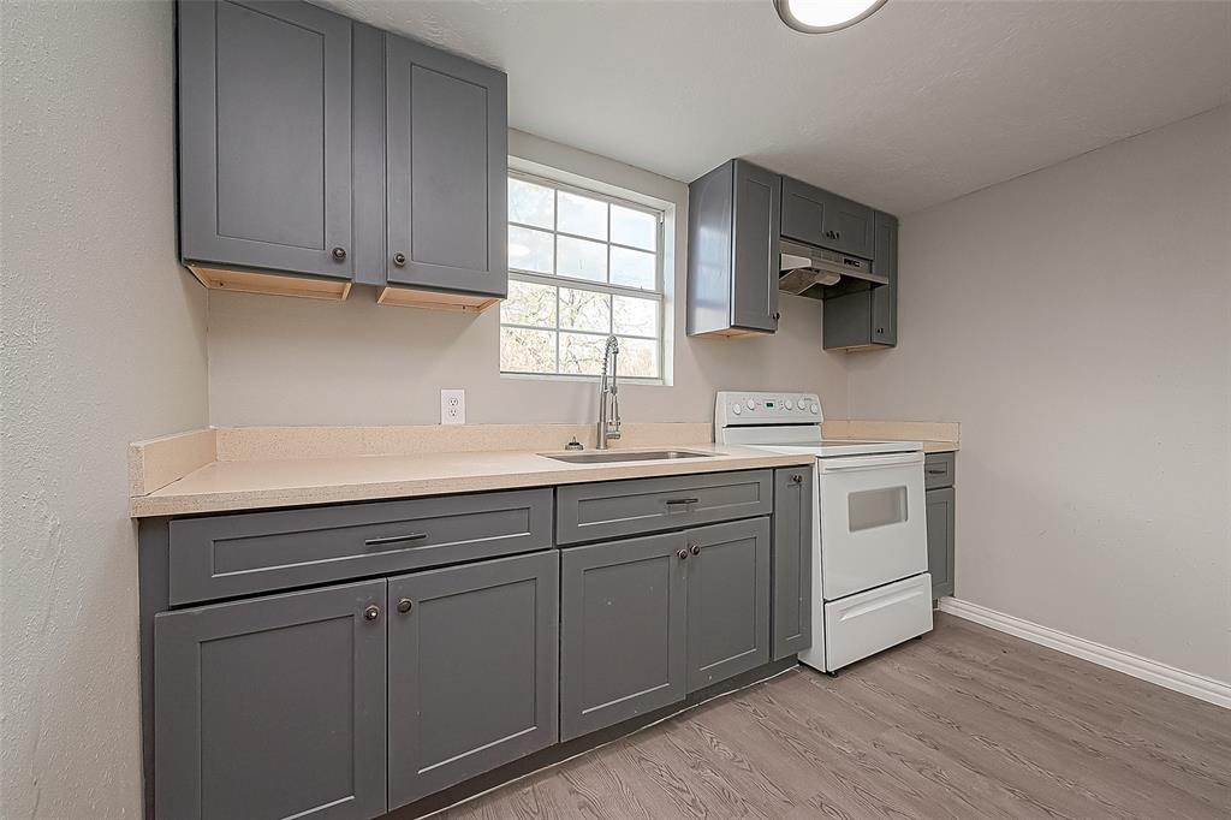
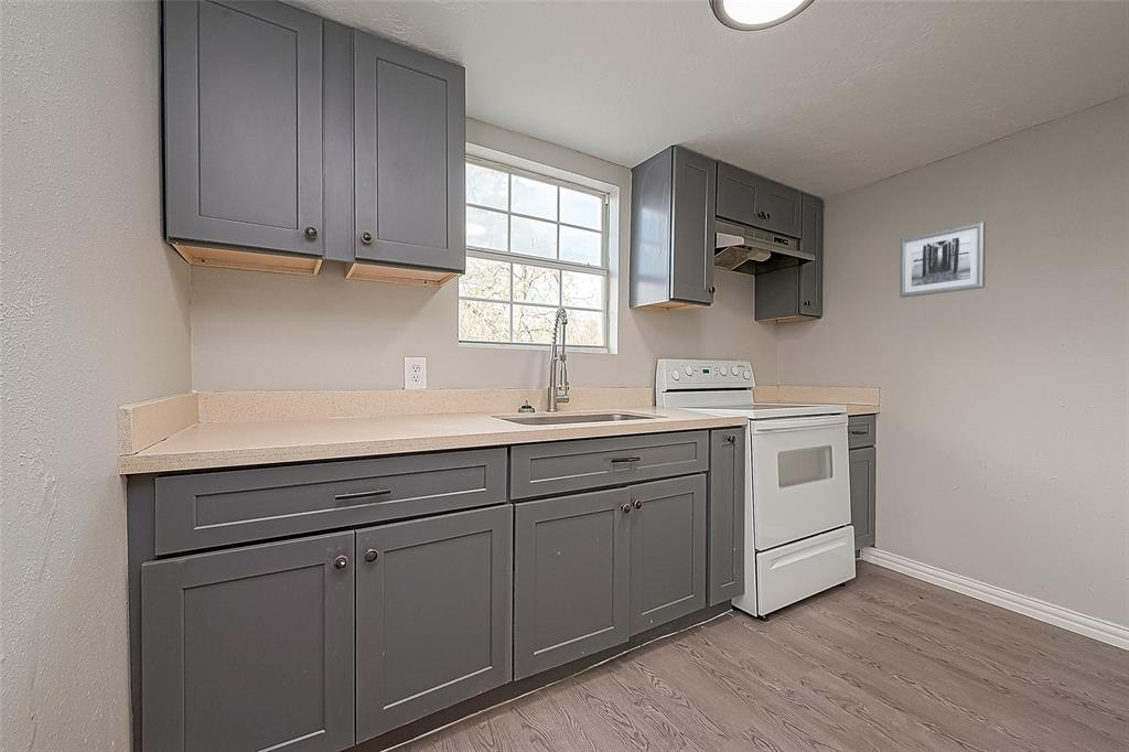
+ wall art (939, 261)
